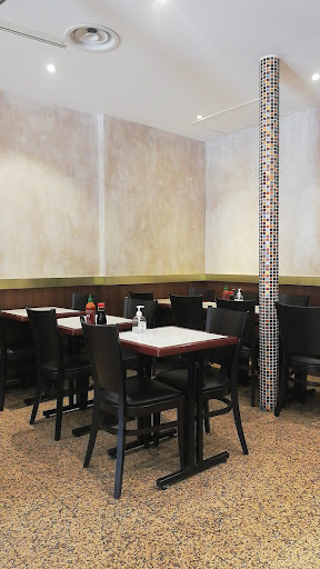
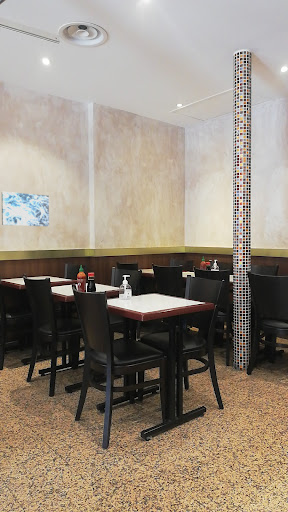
+ wall art (26, 209)
